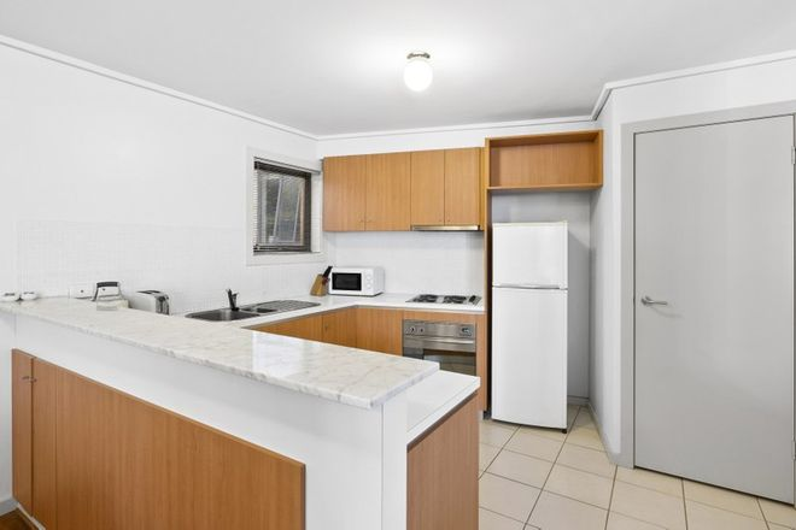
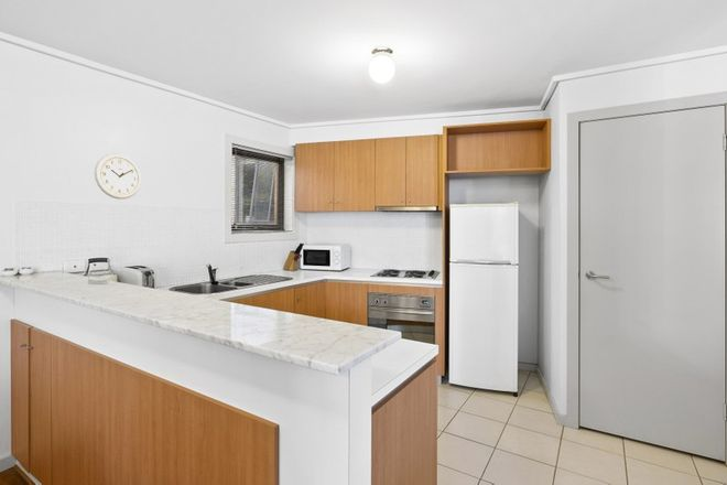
+ wall clock (119, 175)
